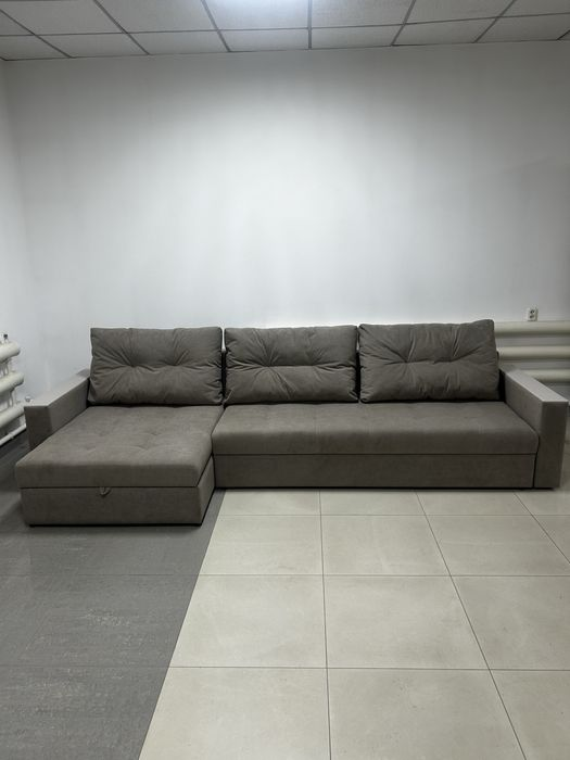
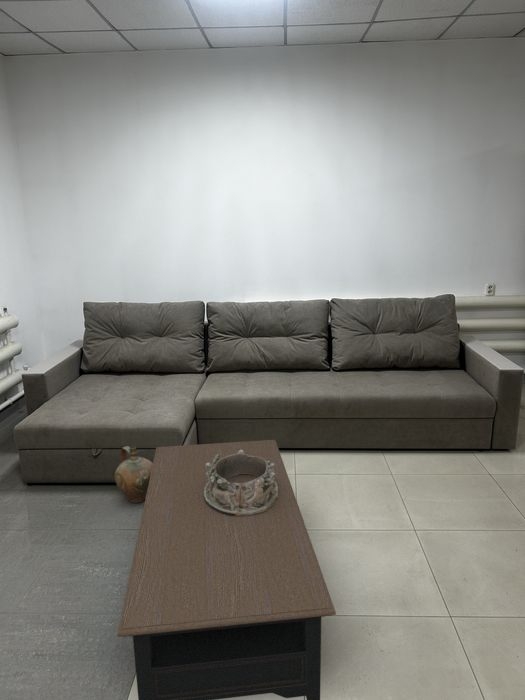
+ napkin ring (238, 474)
+ coffee table (222, 551)
+ ceramic jug (135, 473)
